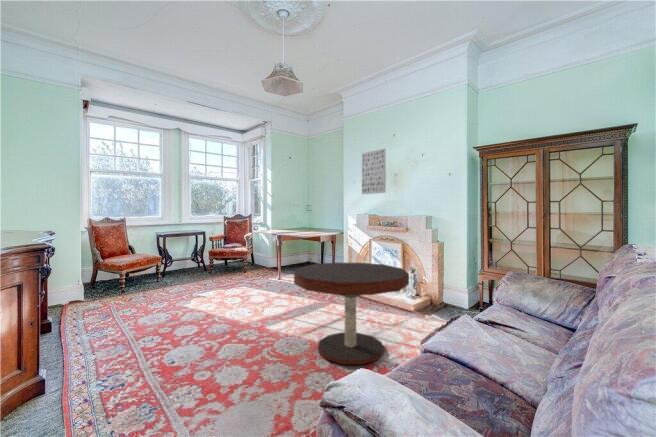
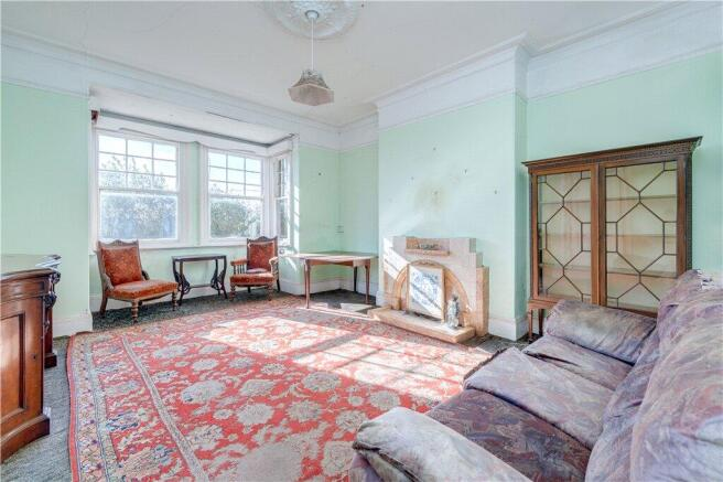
- wall art (373, 172)
- coffee table (350, 309)
